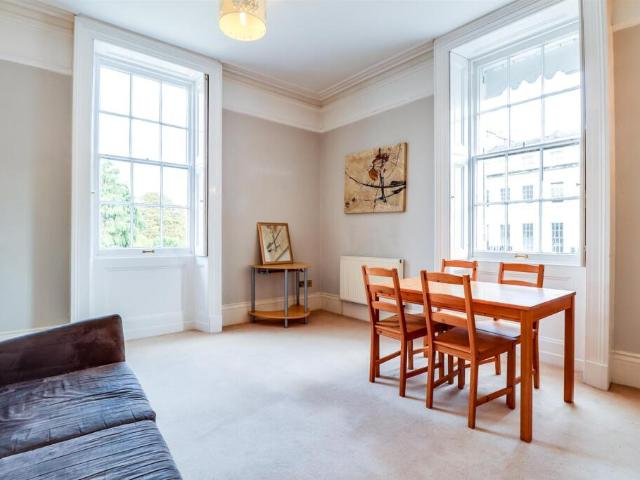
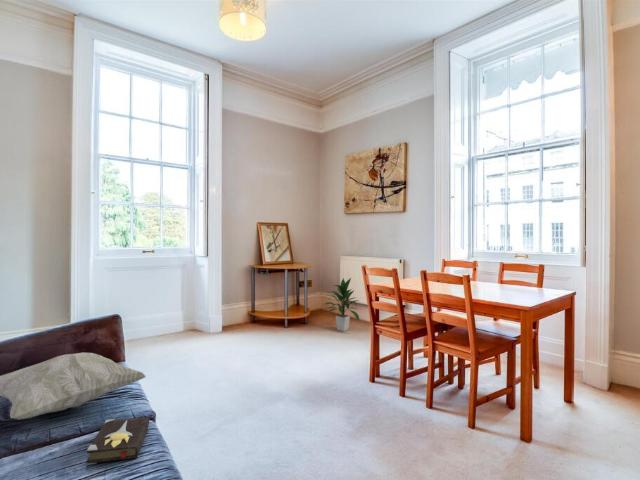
+ decorative pillow (65, 380)
+ hardback book (120, 437)
+ indoor plant (343, 304)
